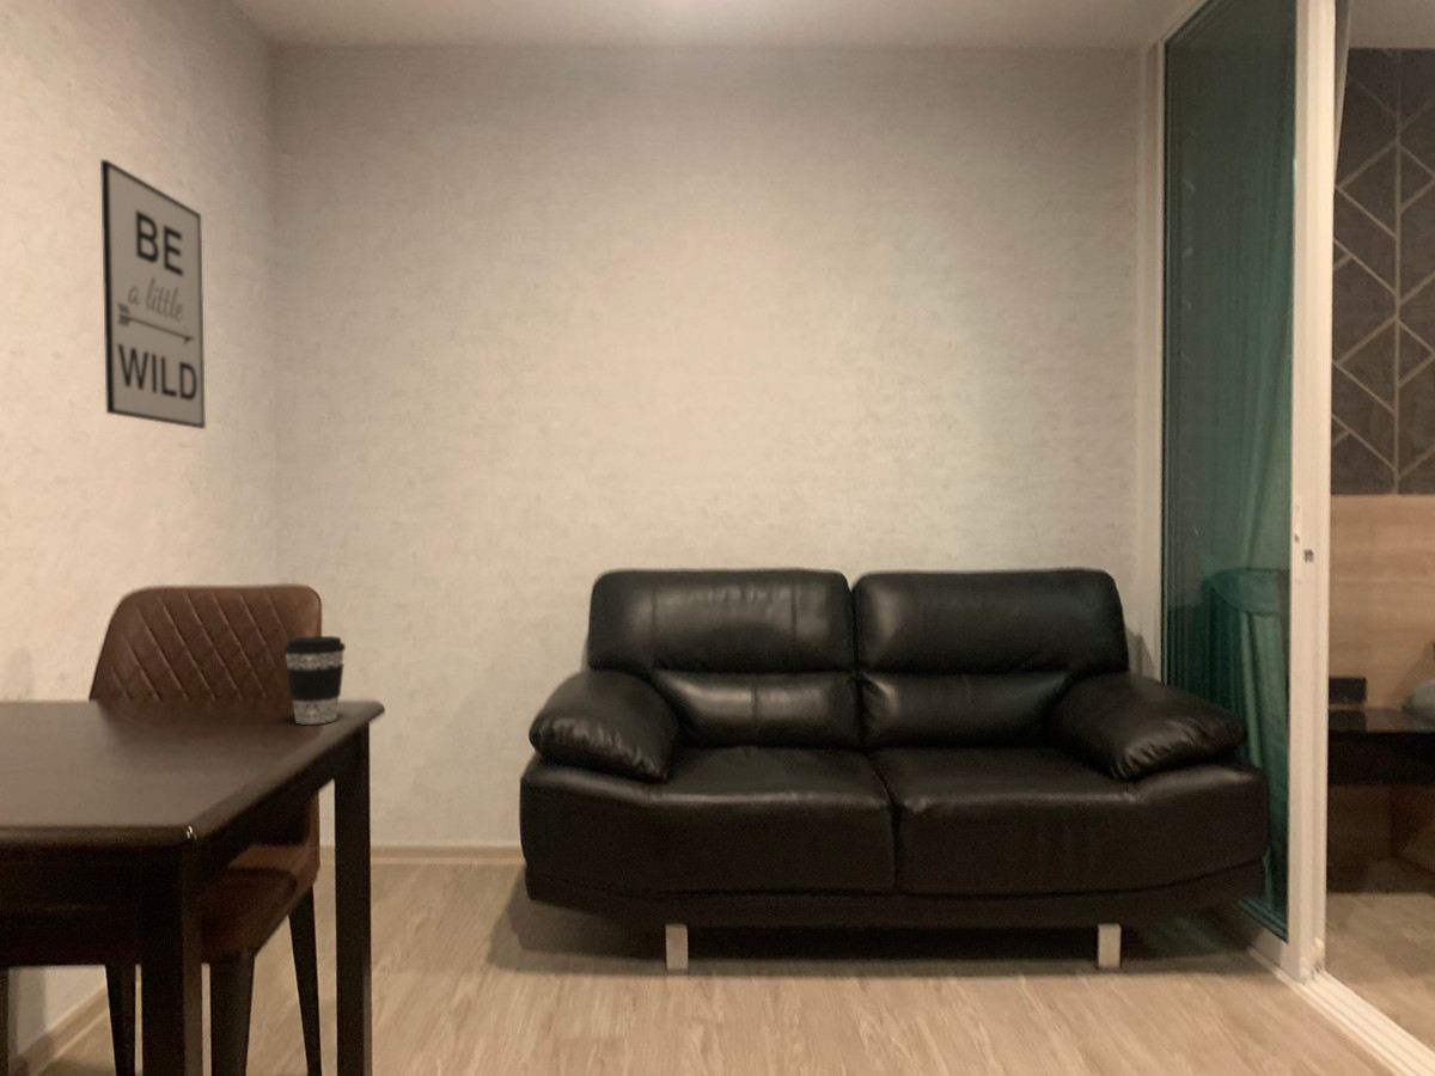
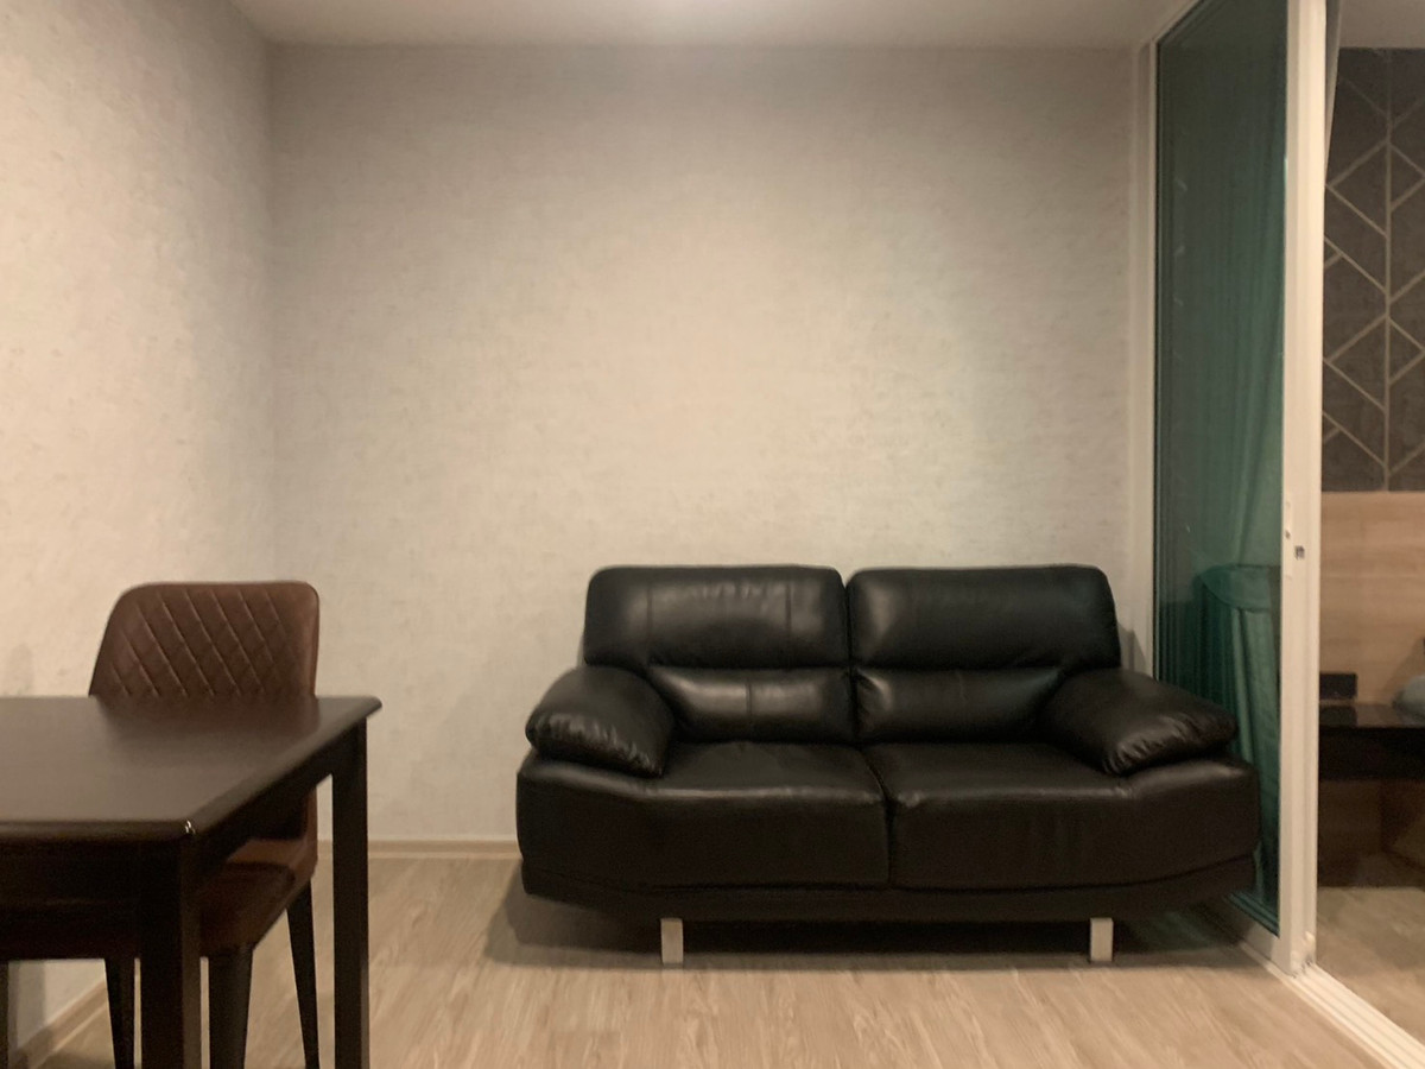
- wall art (157, 305)
- coffee cup (315, 679)
